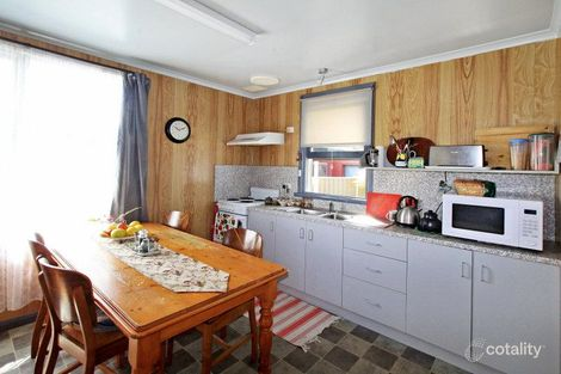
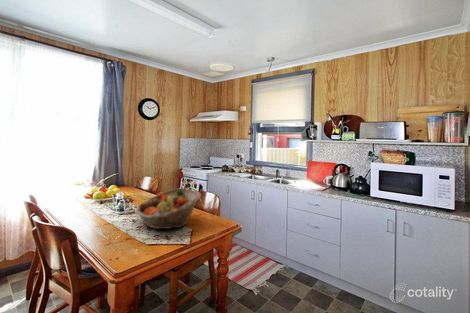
+ fruit basket (168, 206)
